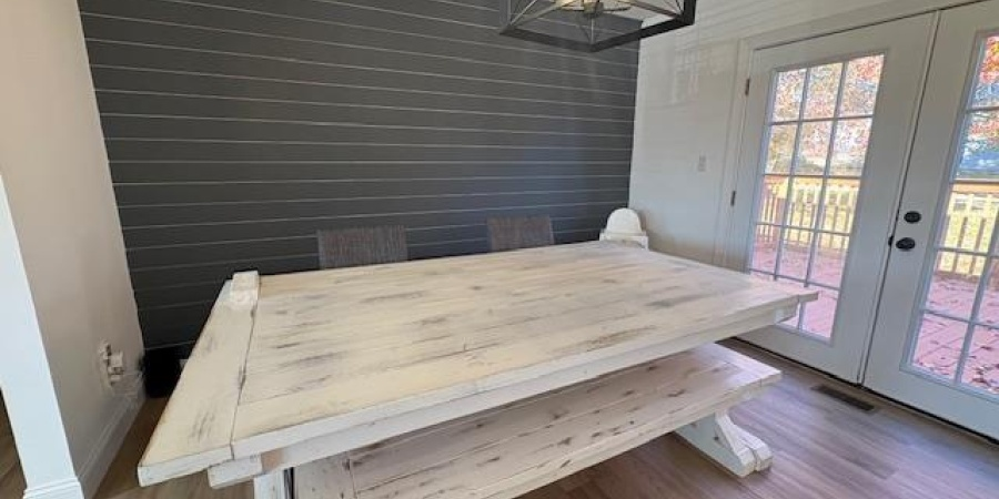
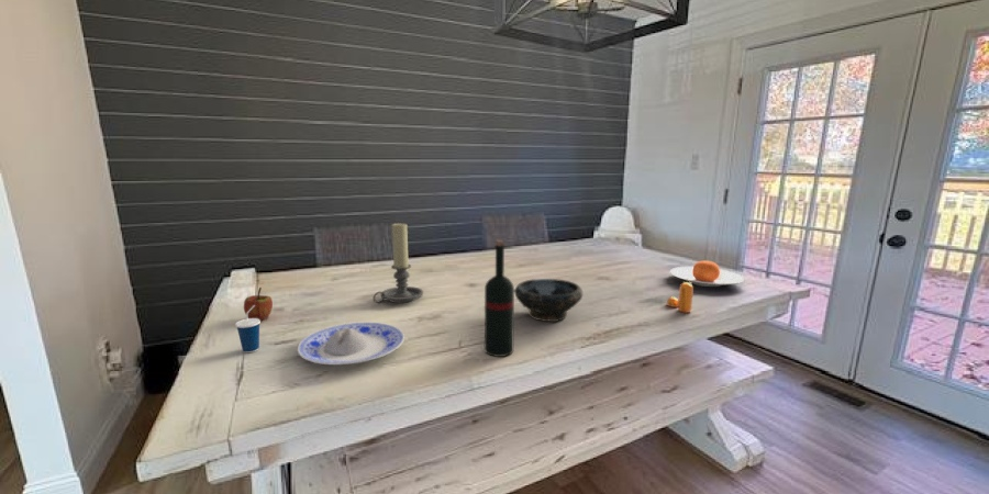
+ candle holder (397, 261)
+ bowl (547, 300)
+ apple (257, 303)
+ pepper shaker (679, 293)
+ plate (352, 340)
+ cup (248, 328)
+ plate (705, 272)
+ wine bottle (497, 295)
